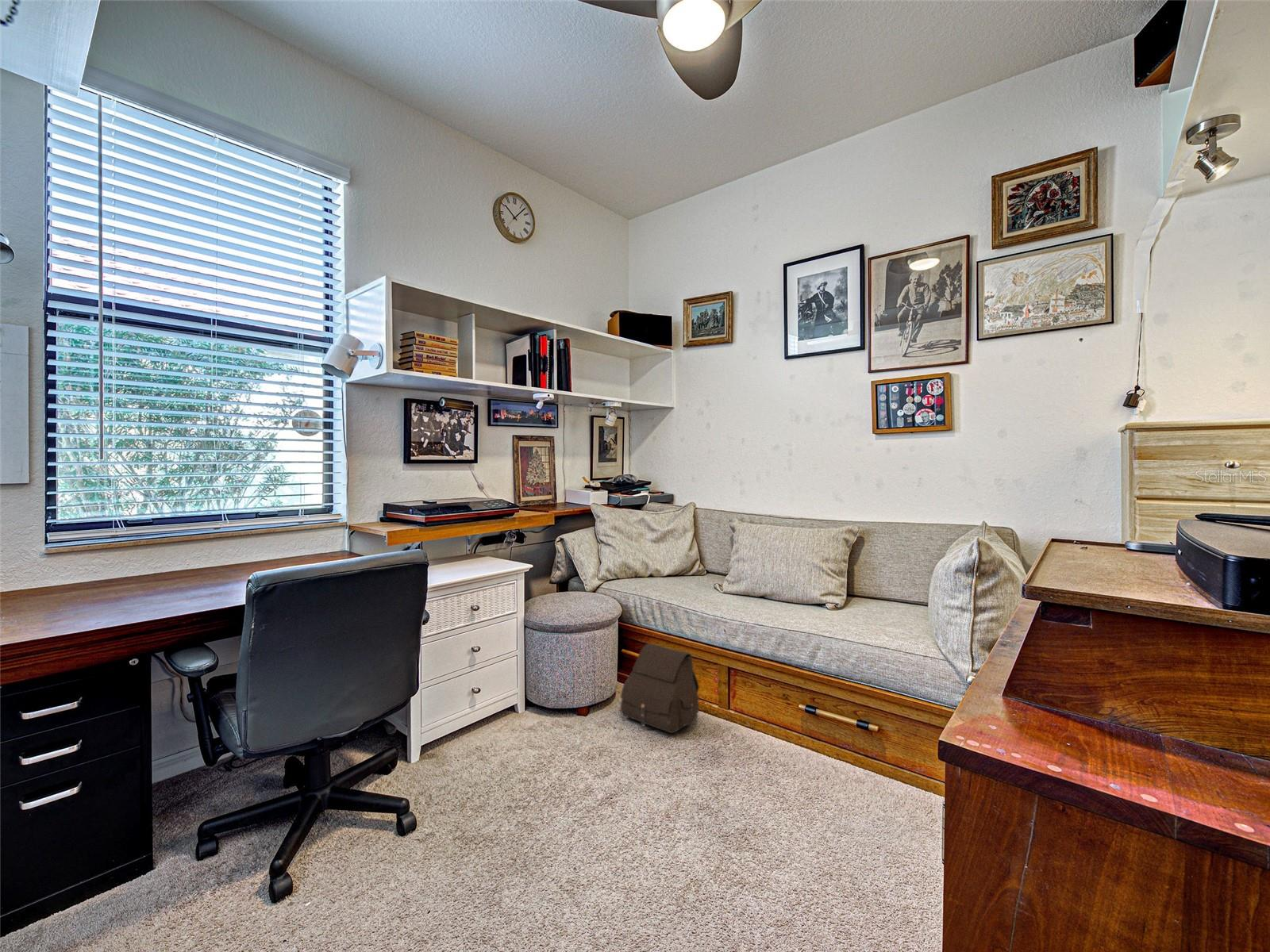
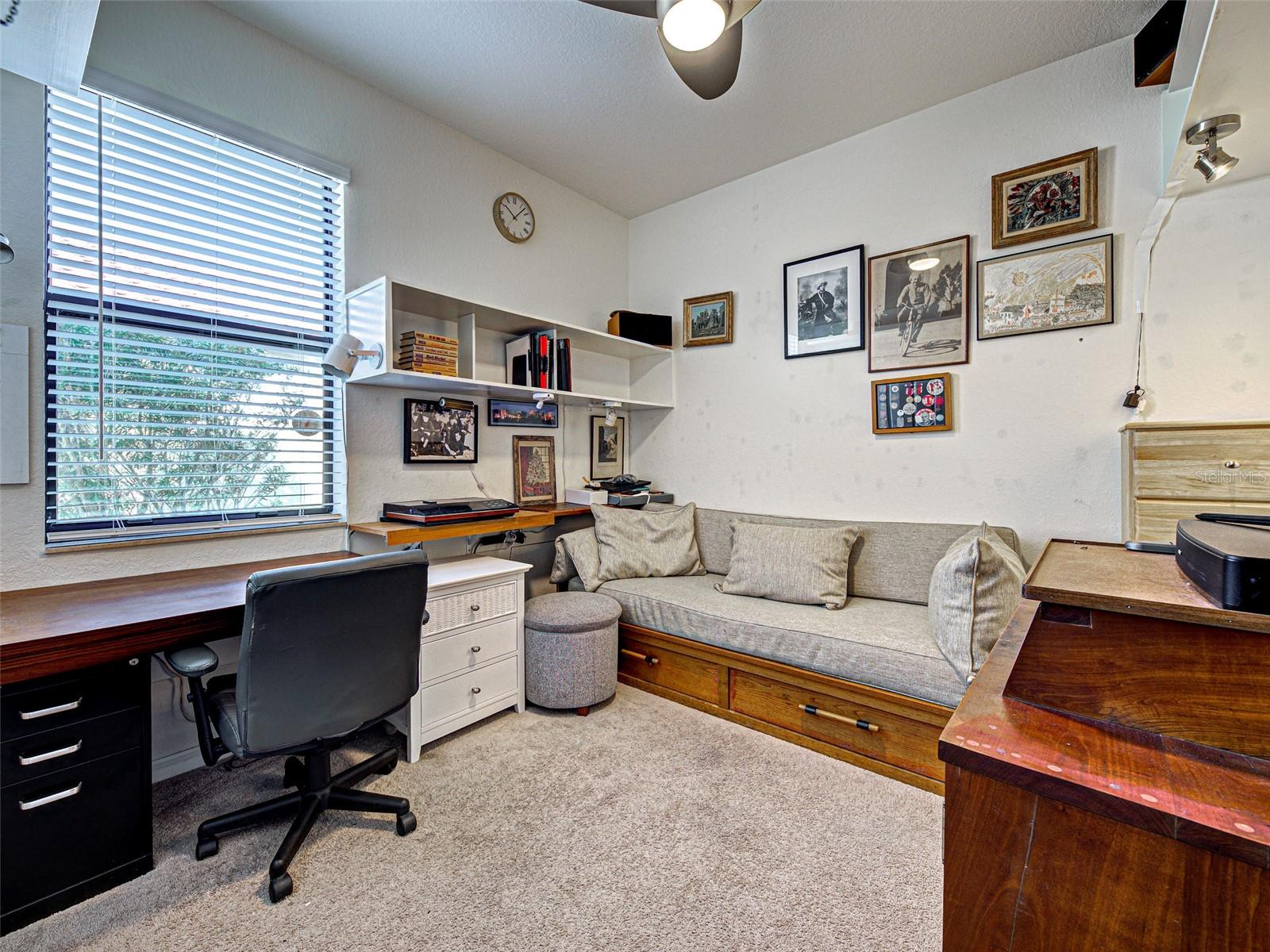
- satchel (664, 683)
